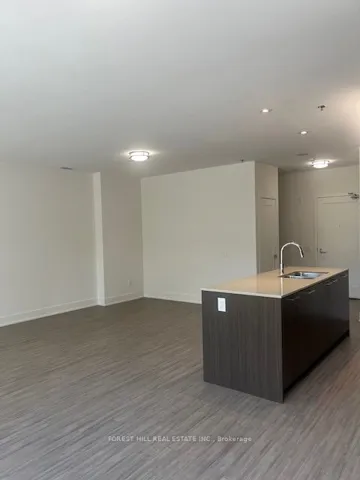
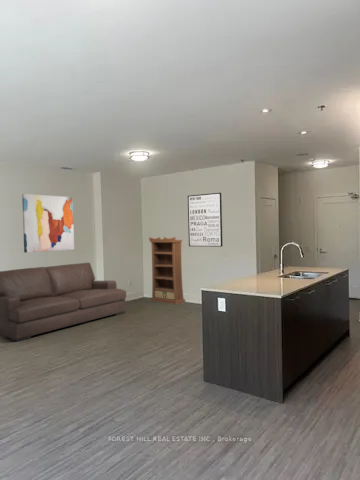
+ sofa (58, 294)
+ wall art (204, 220)
+ wall art (49, 223)
+ bookcase (166, 268)
